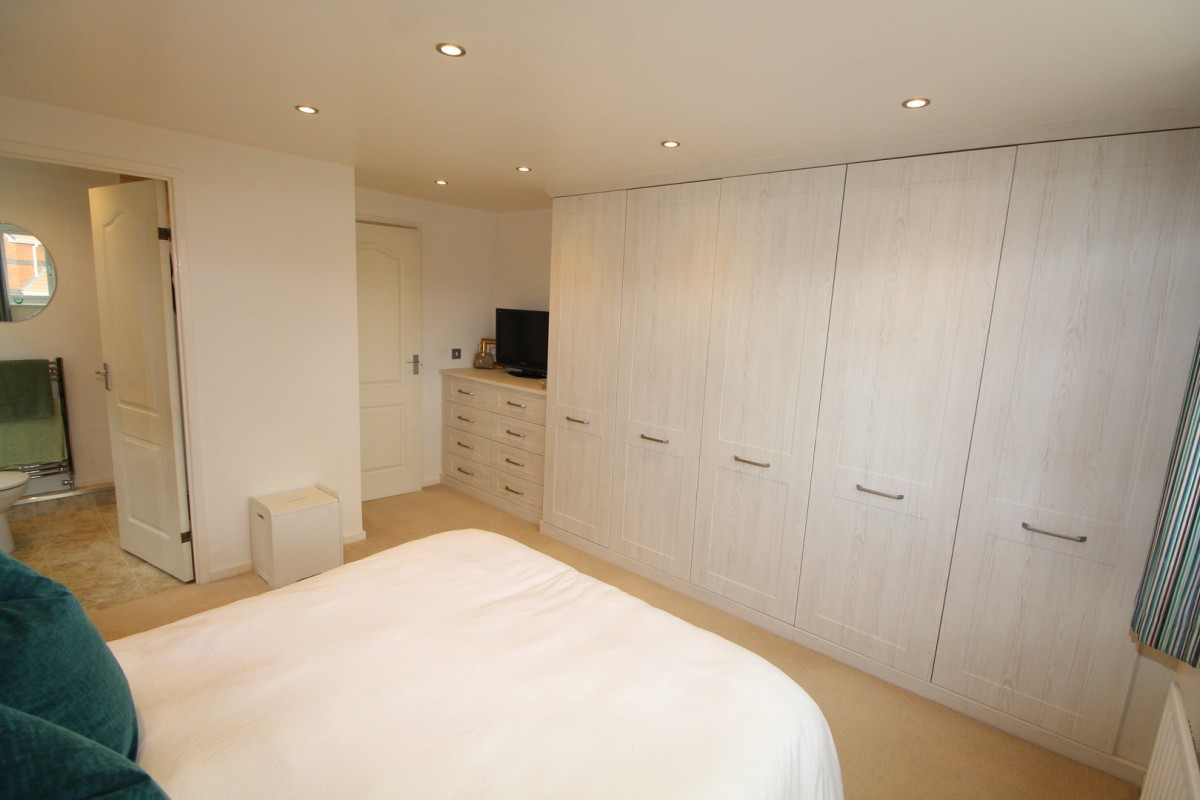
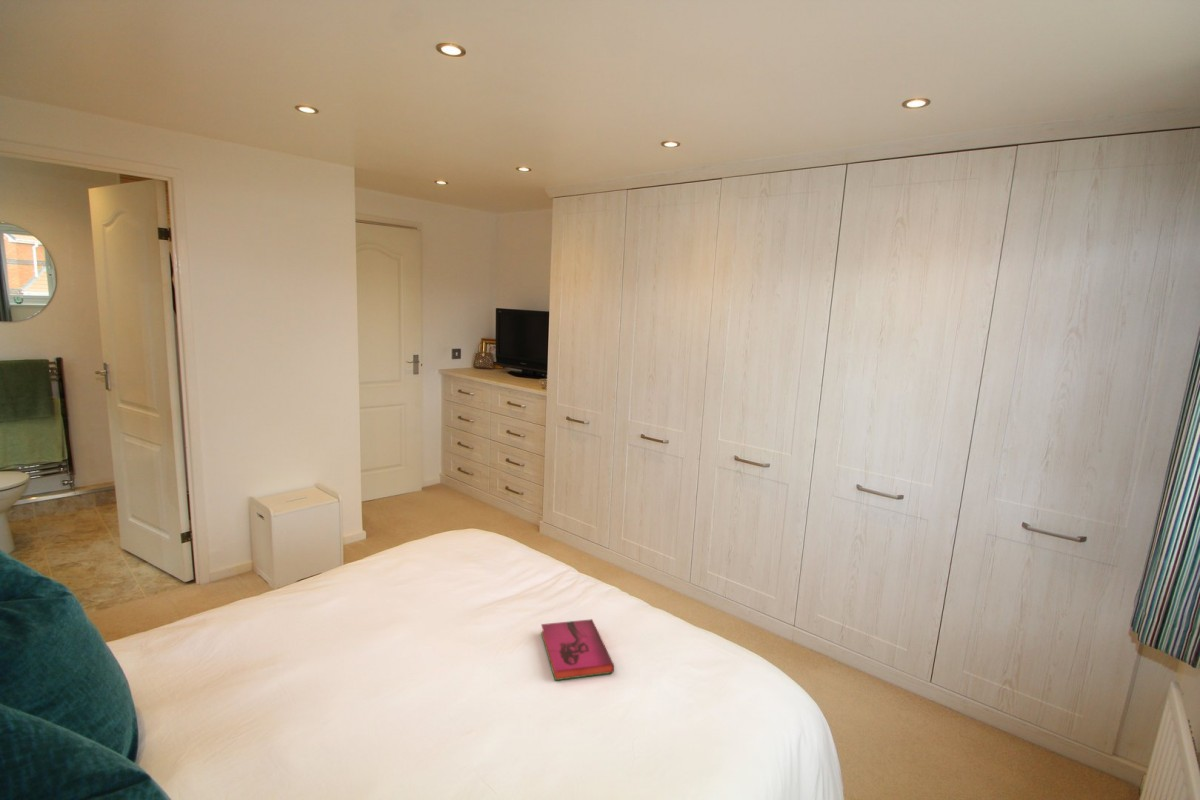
+ hardback book (575, 647)
